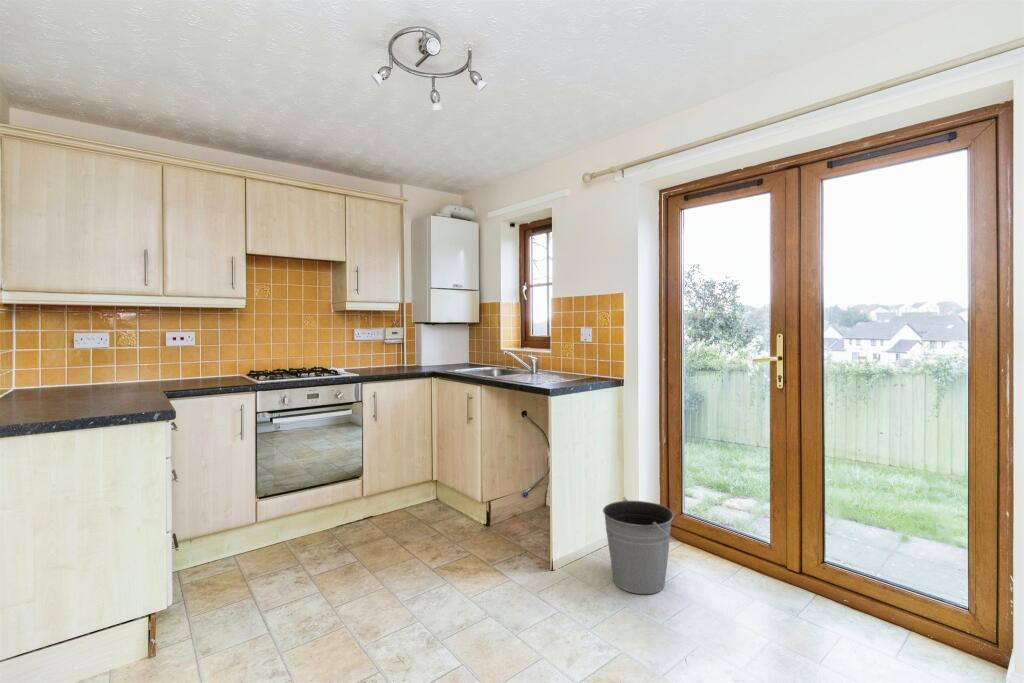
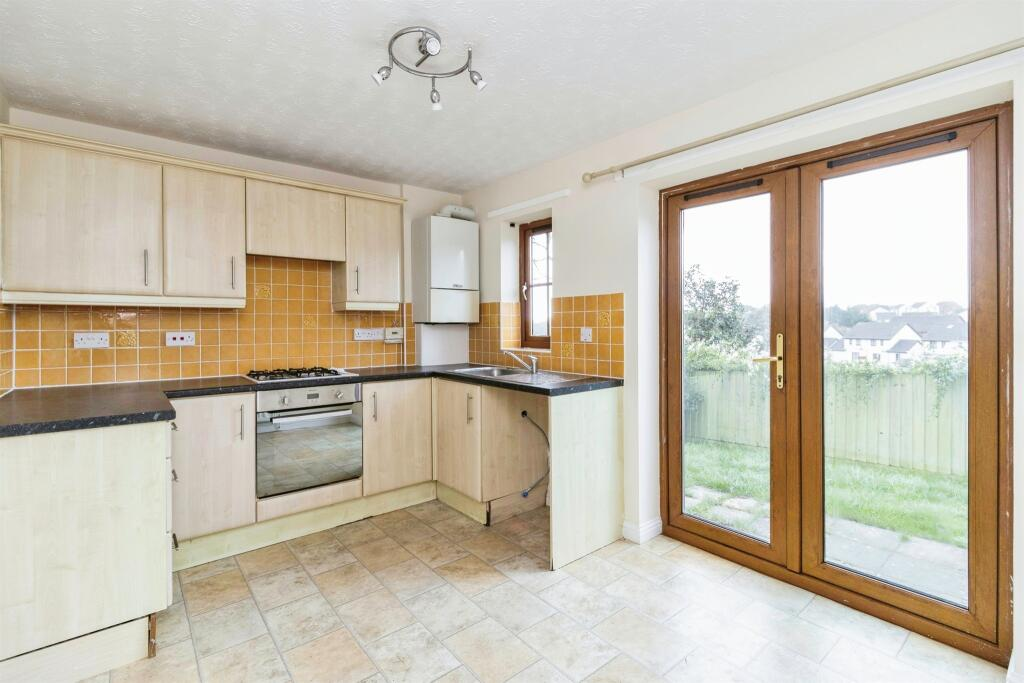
- bucket (639, 544)
